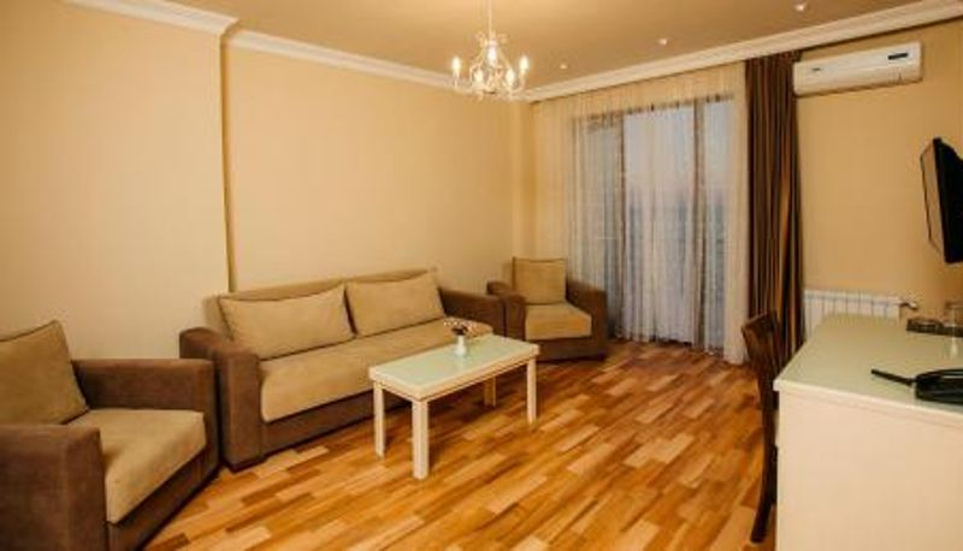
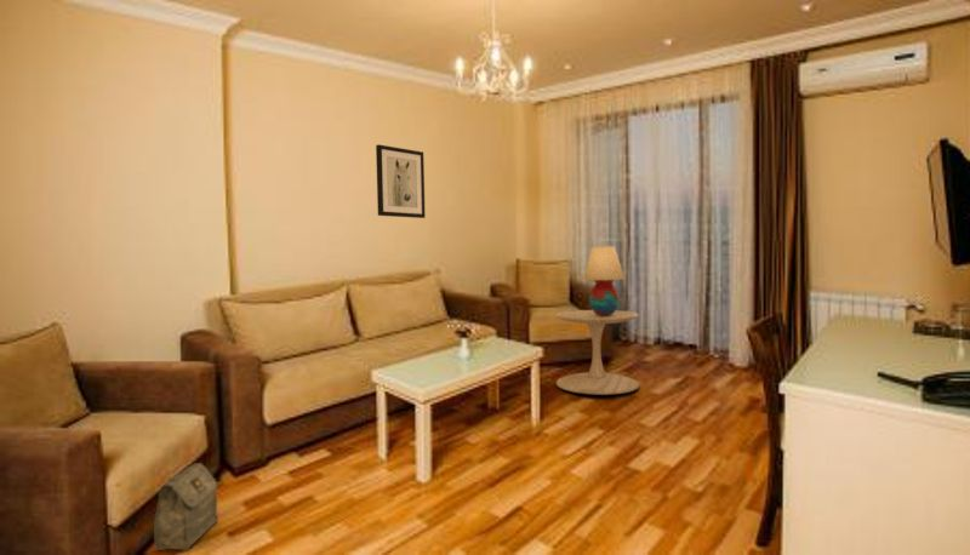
+ side table (597, 349)
+ table lamp (603, 279)
+ bag (187, 503)
+ wall art (401, 182)
